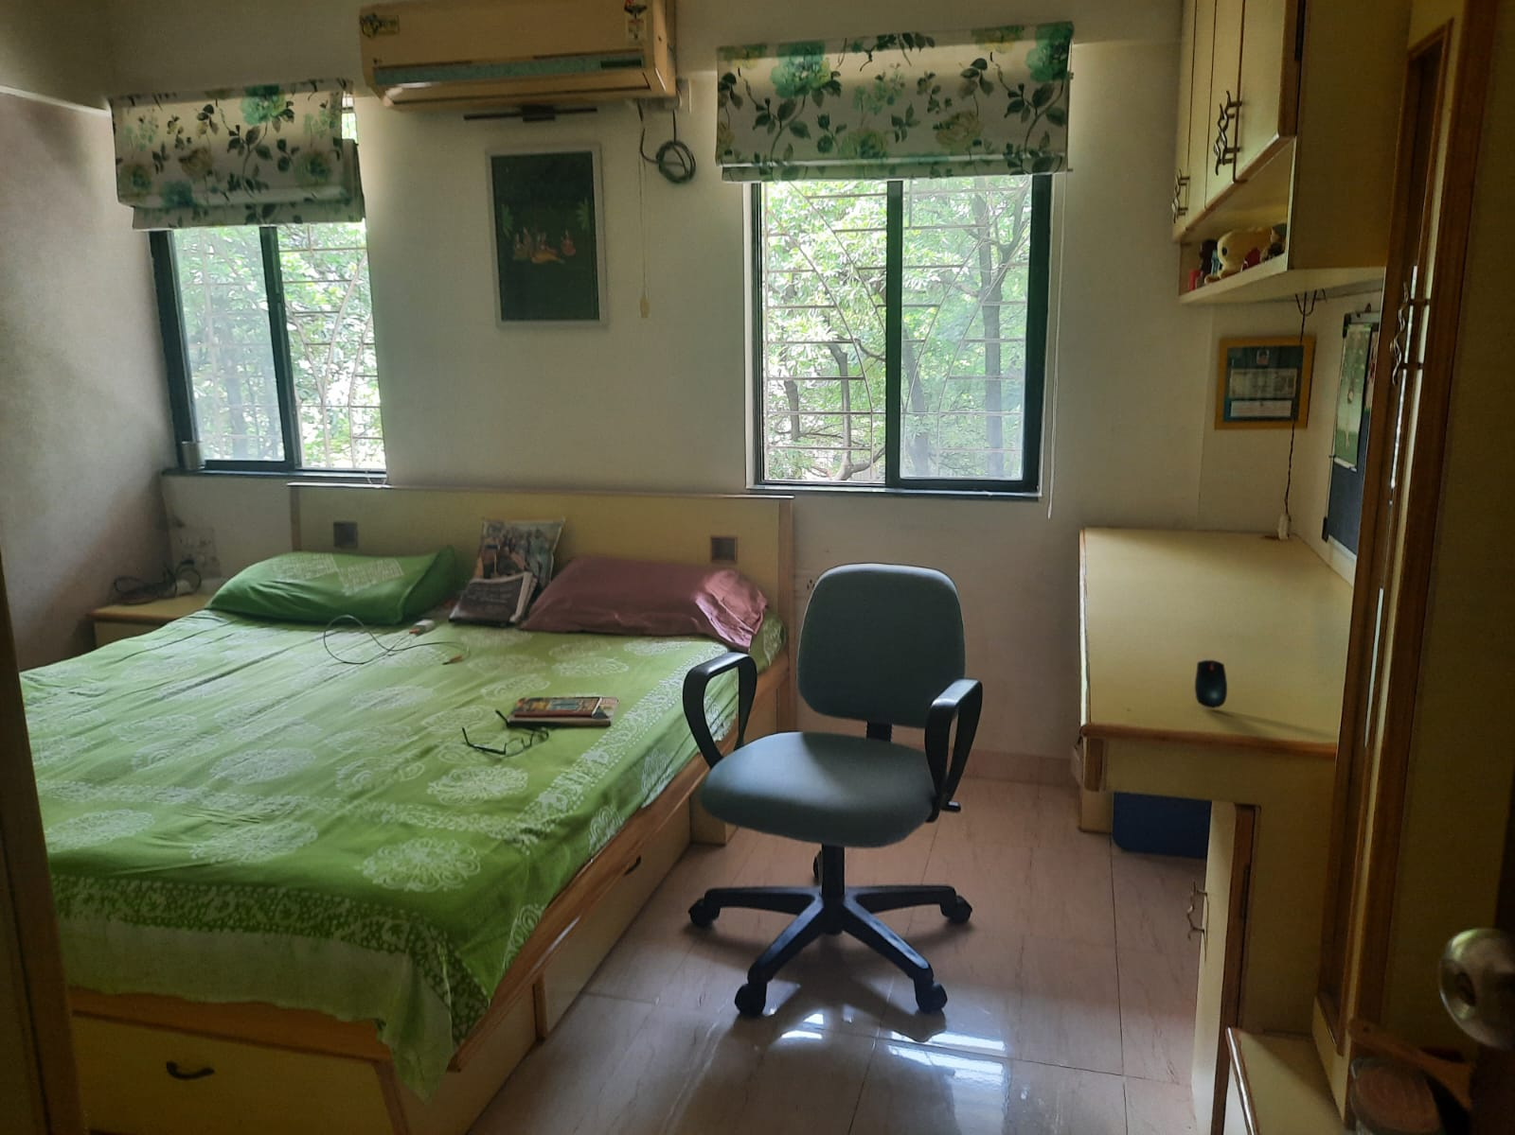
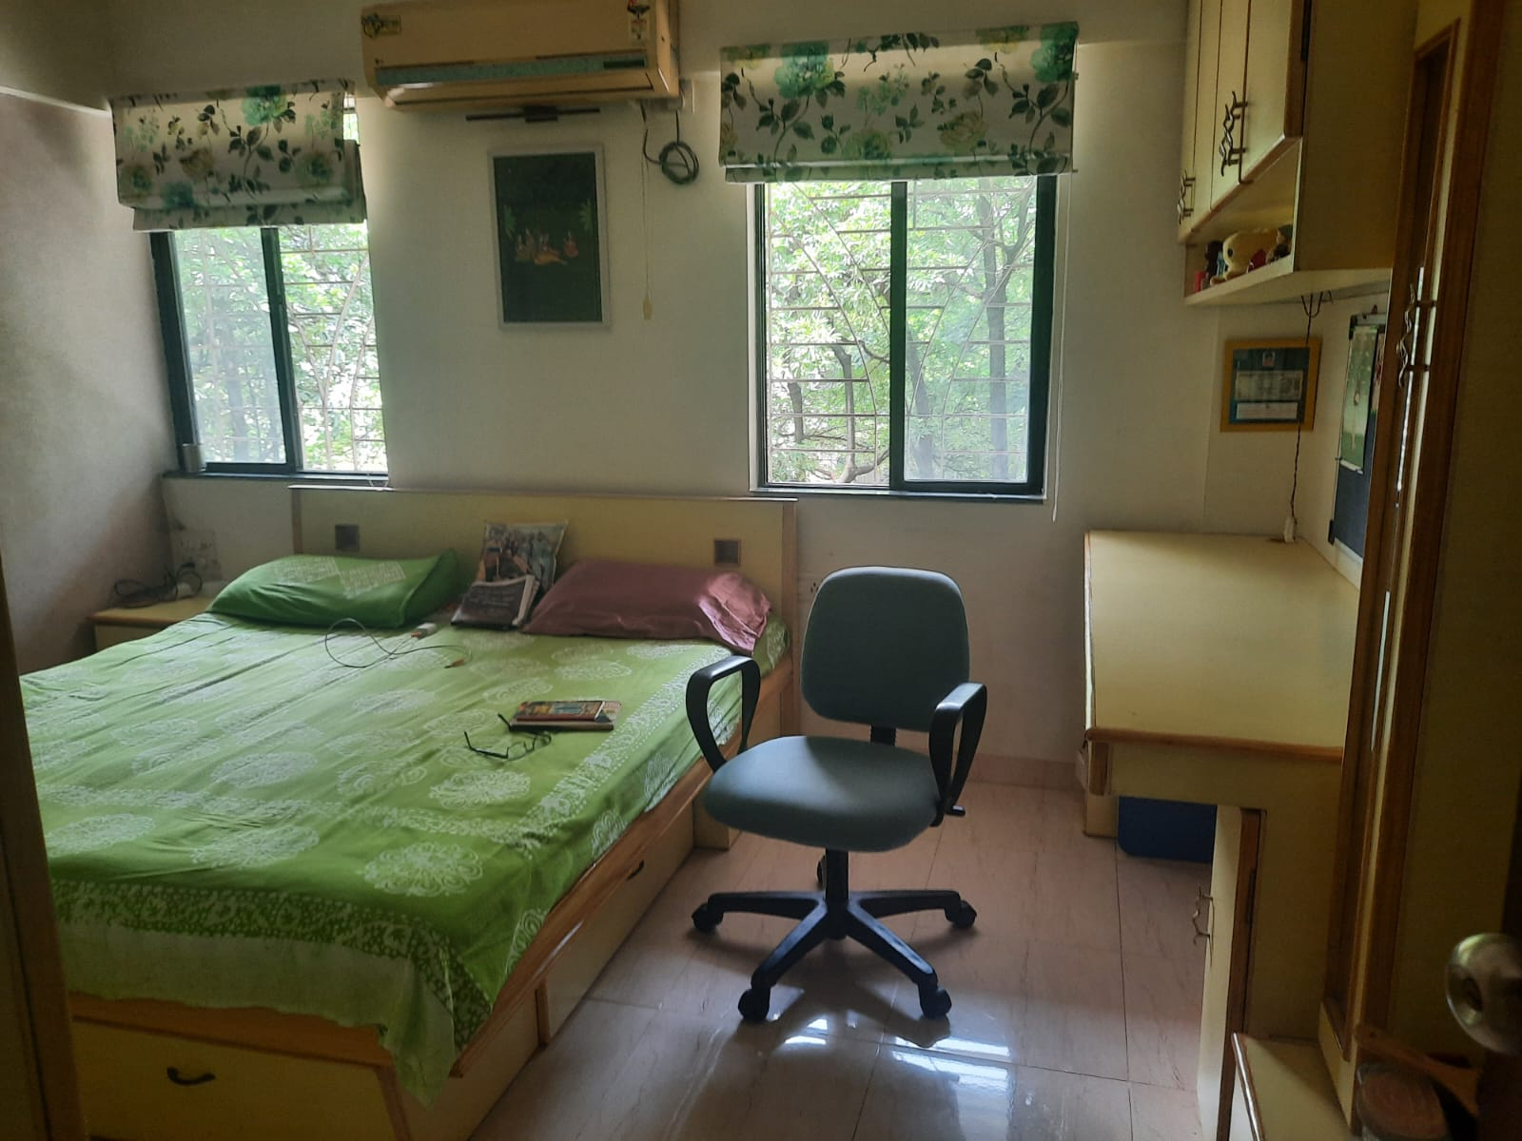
- mouse (1211, 684)
